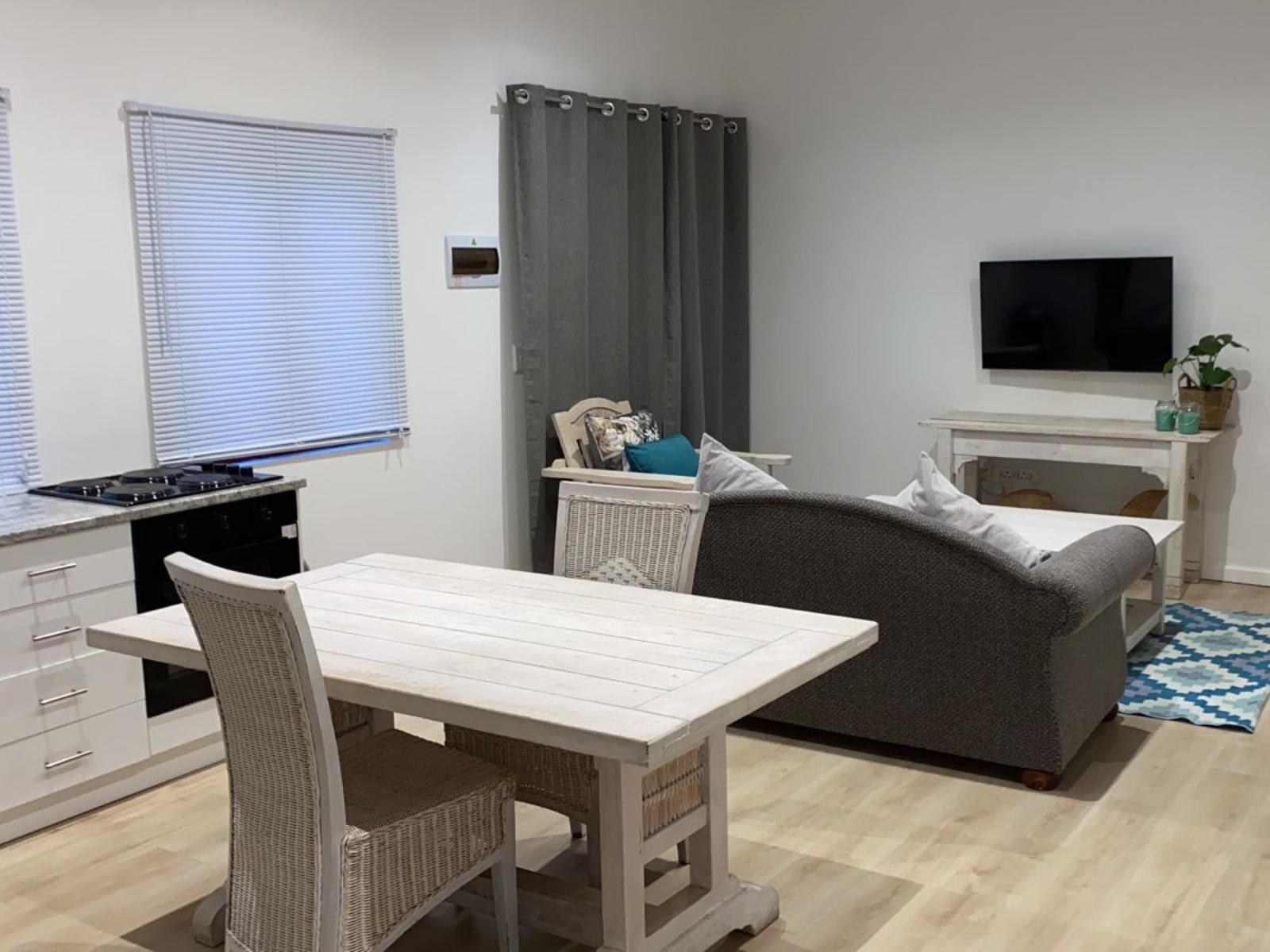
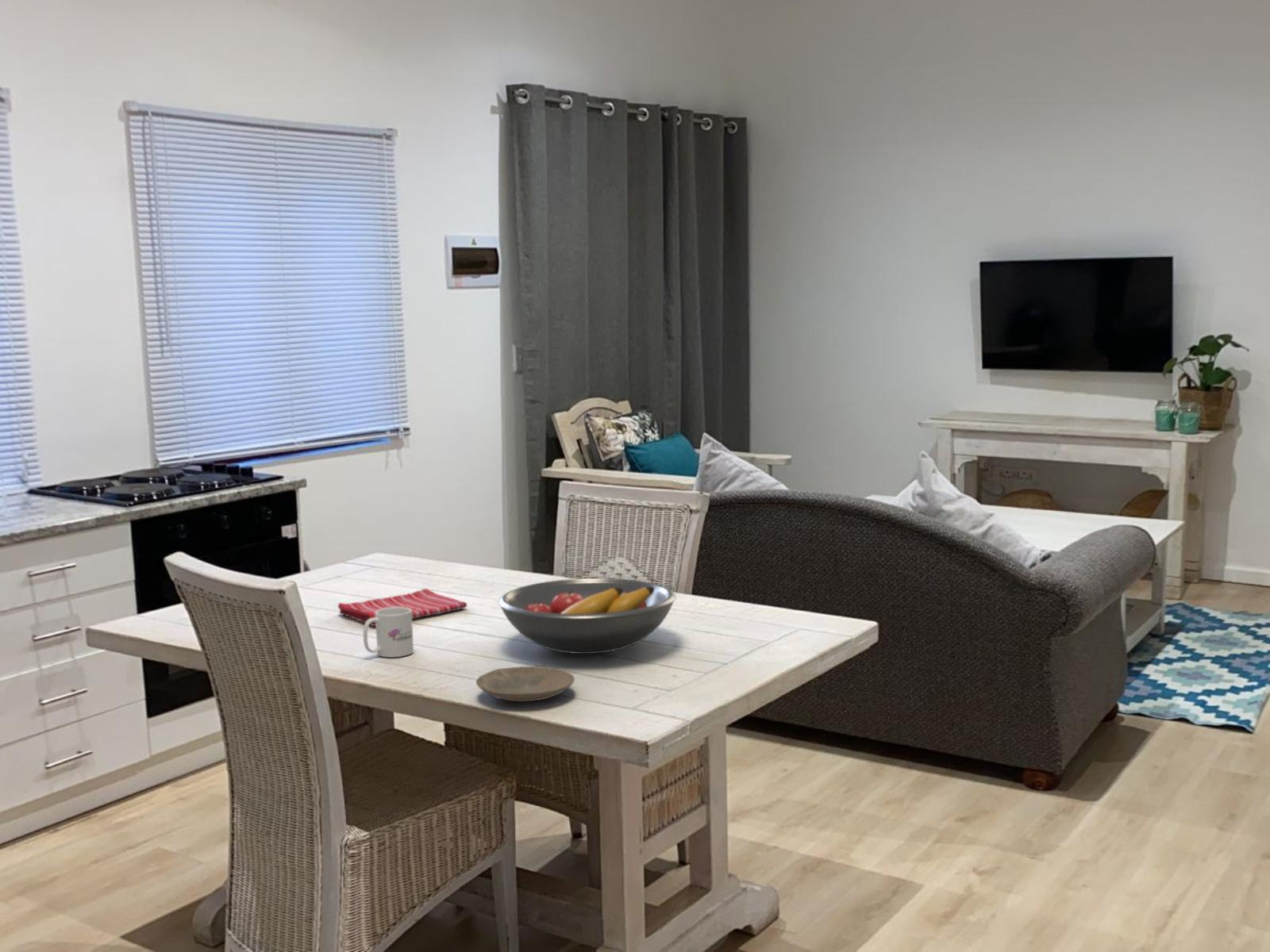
+ fruit bowl (587, 613)
+ plate (525, 686)
+ mug (387, 633)
+ dish towel (402, 605)
